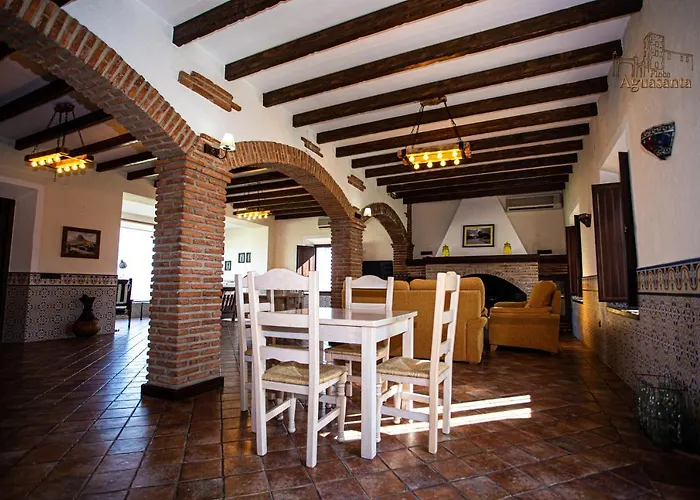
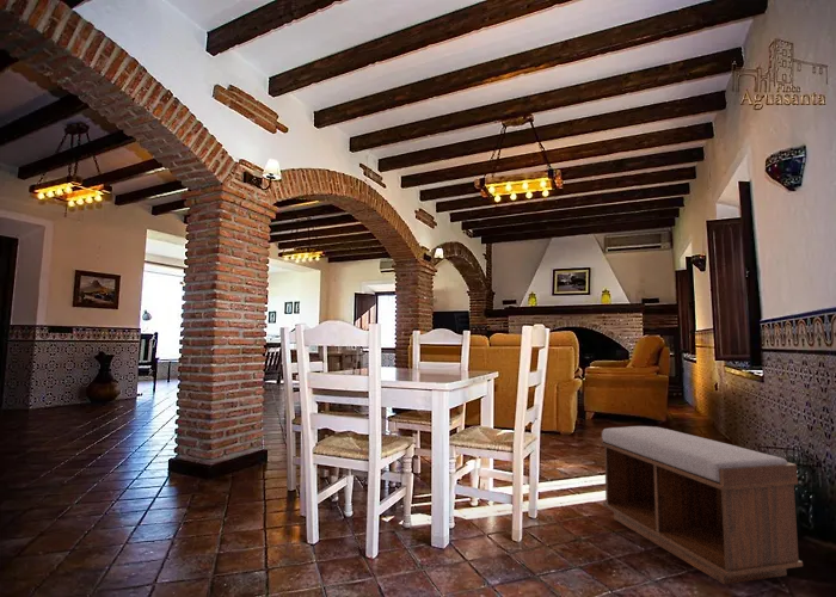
+ bench (684, 491)
